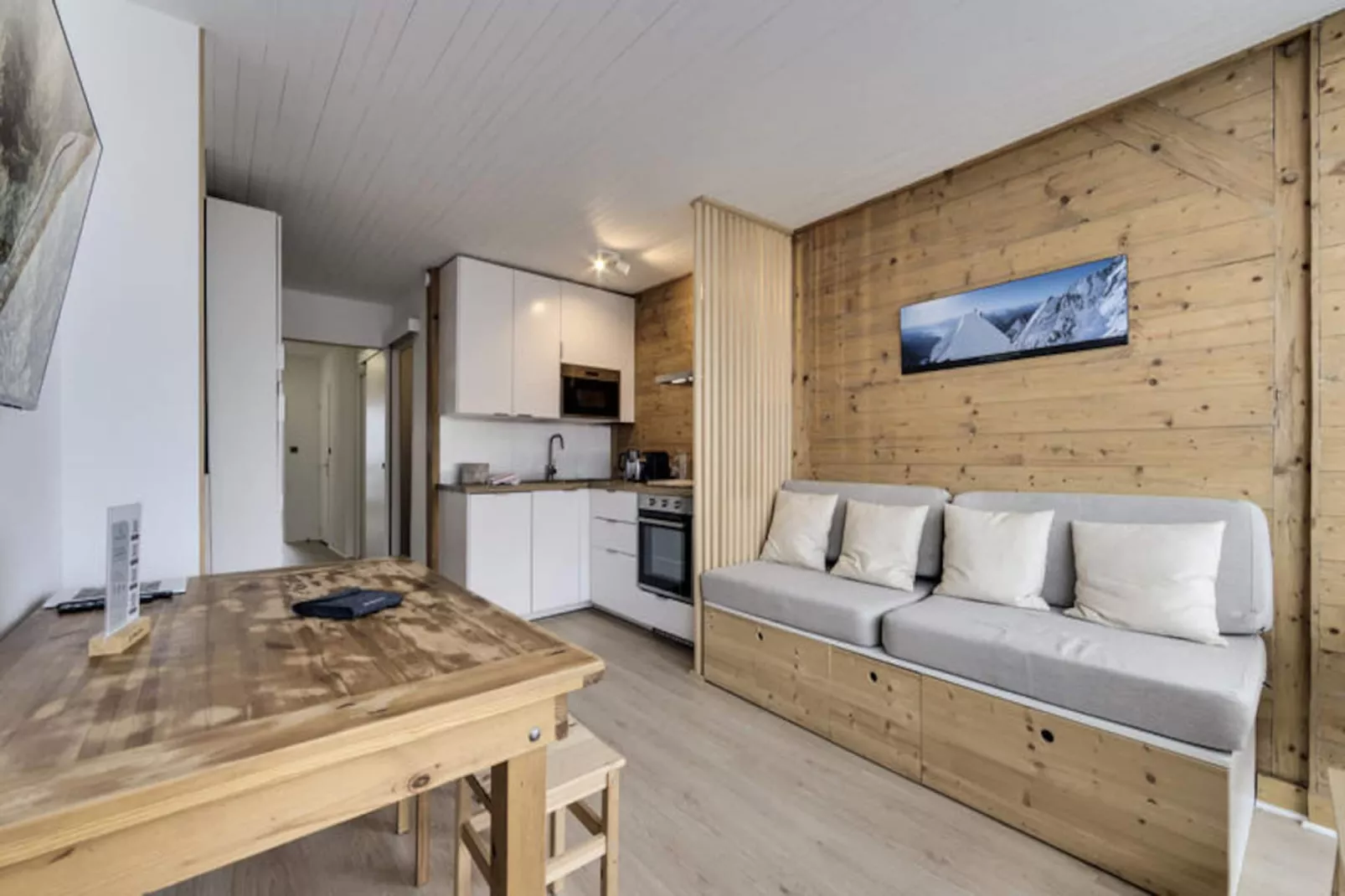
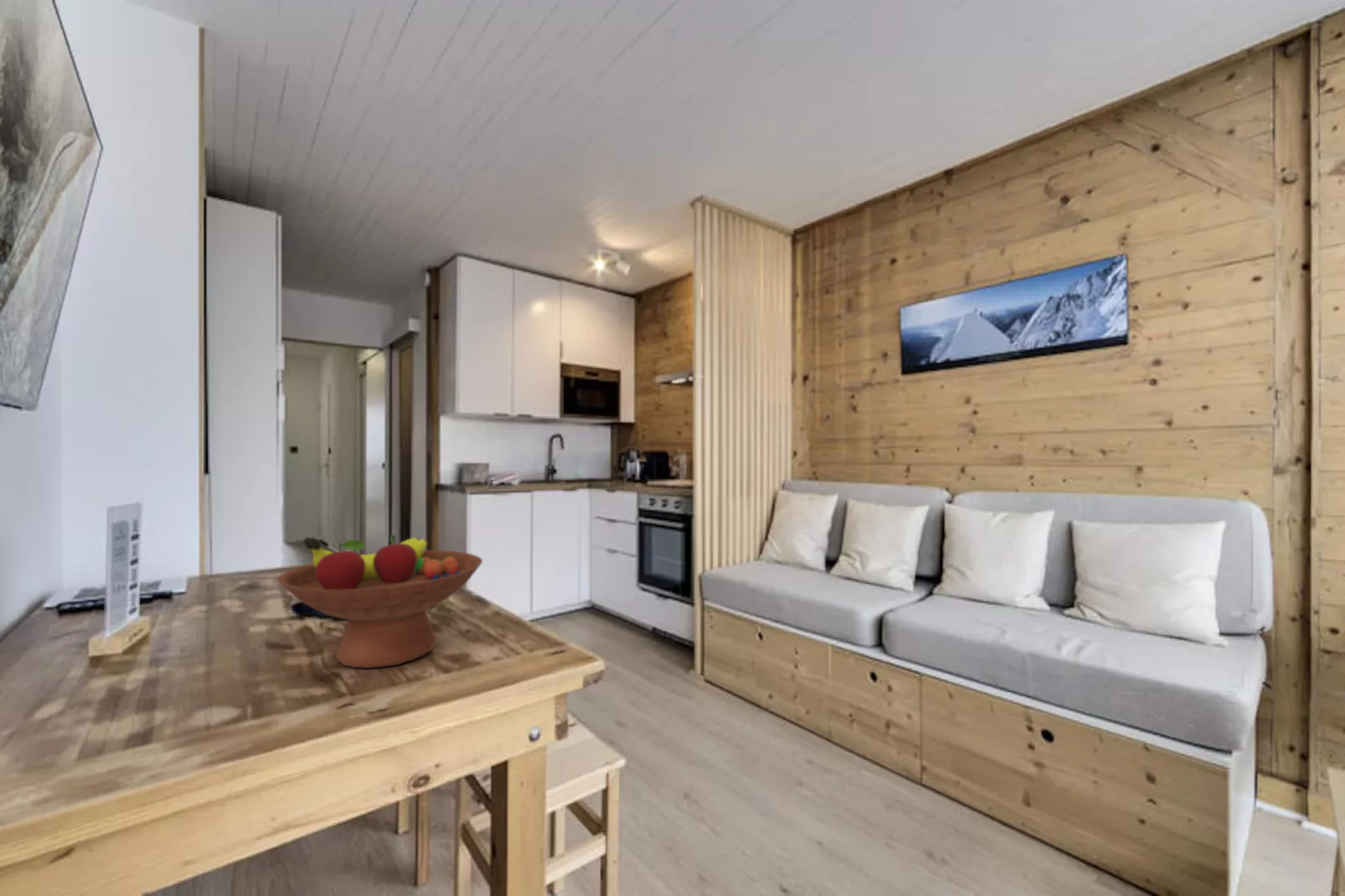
+ fruit bowl (388, 593)
